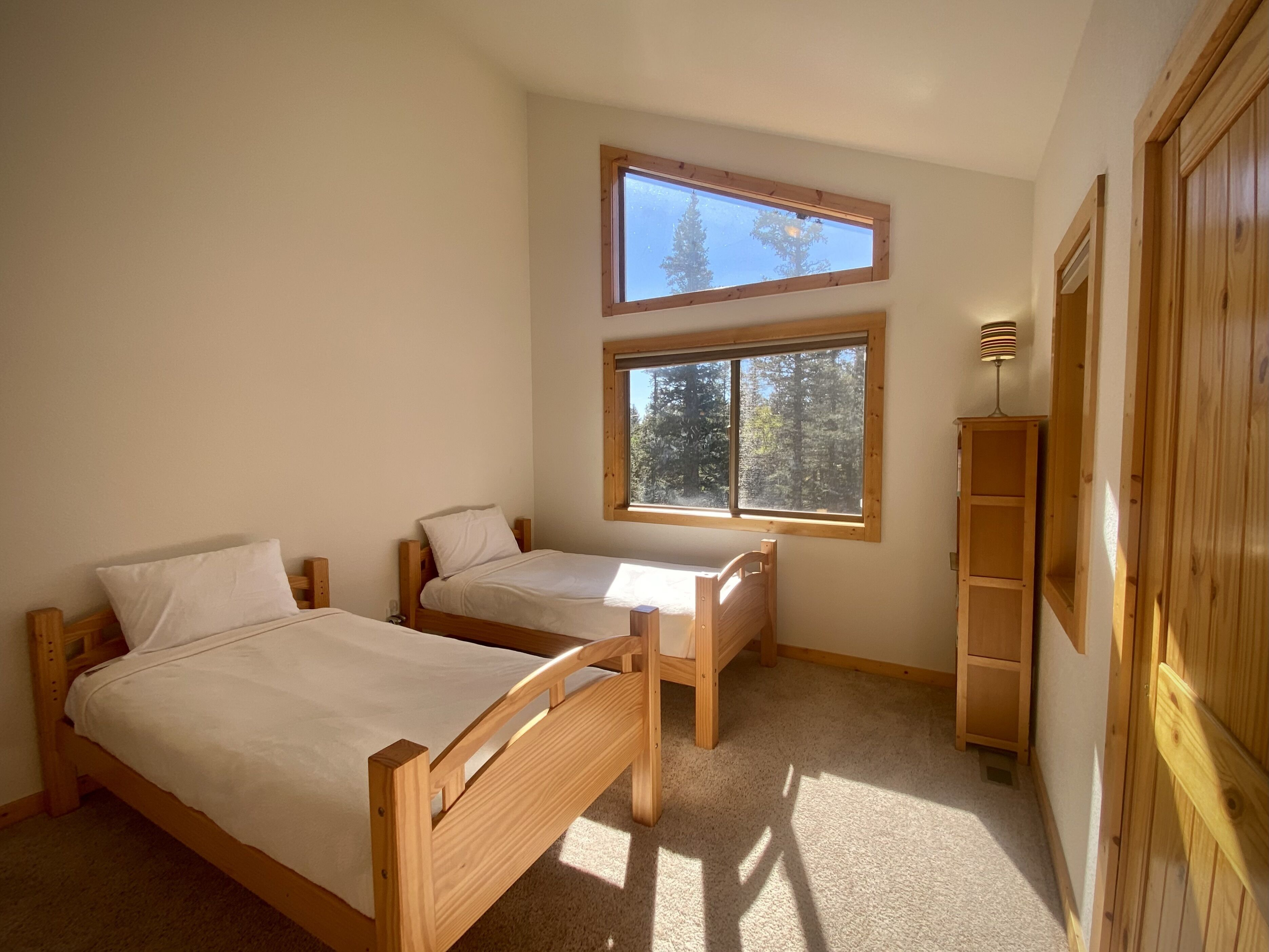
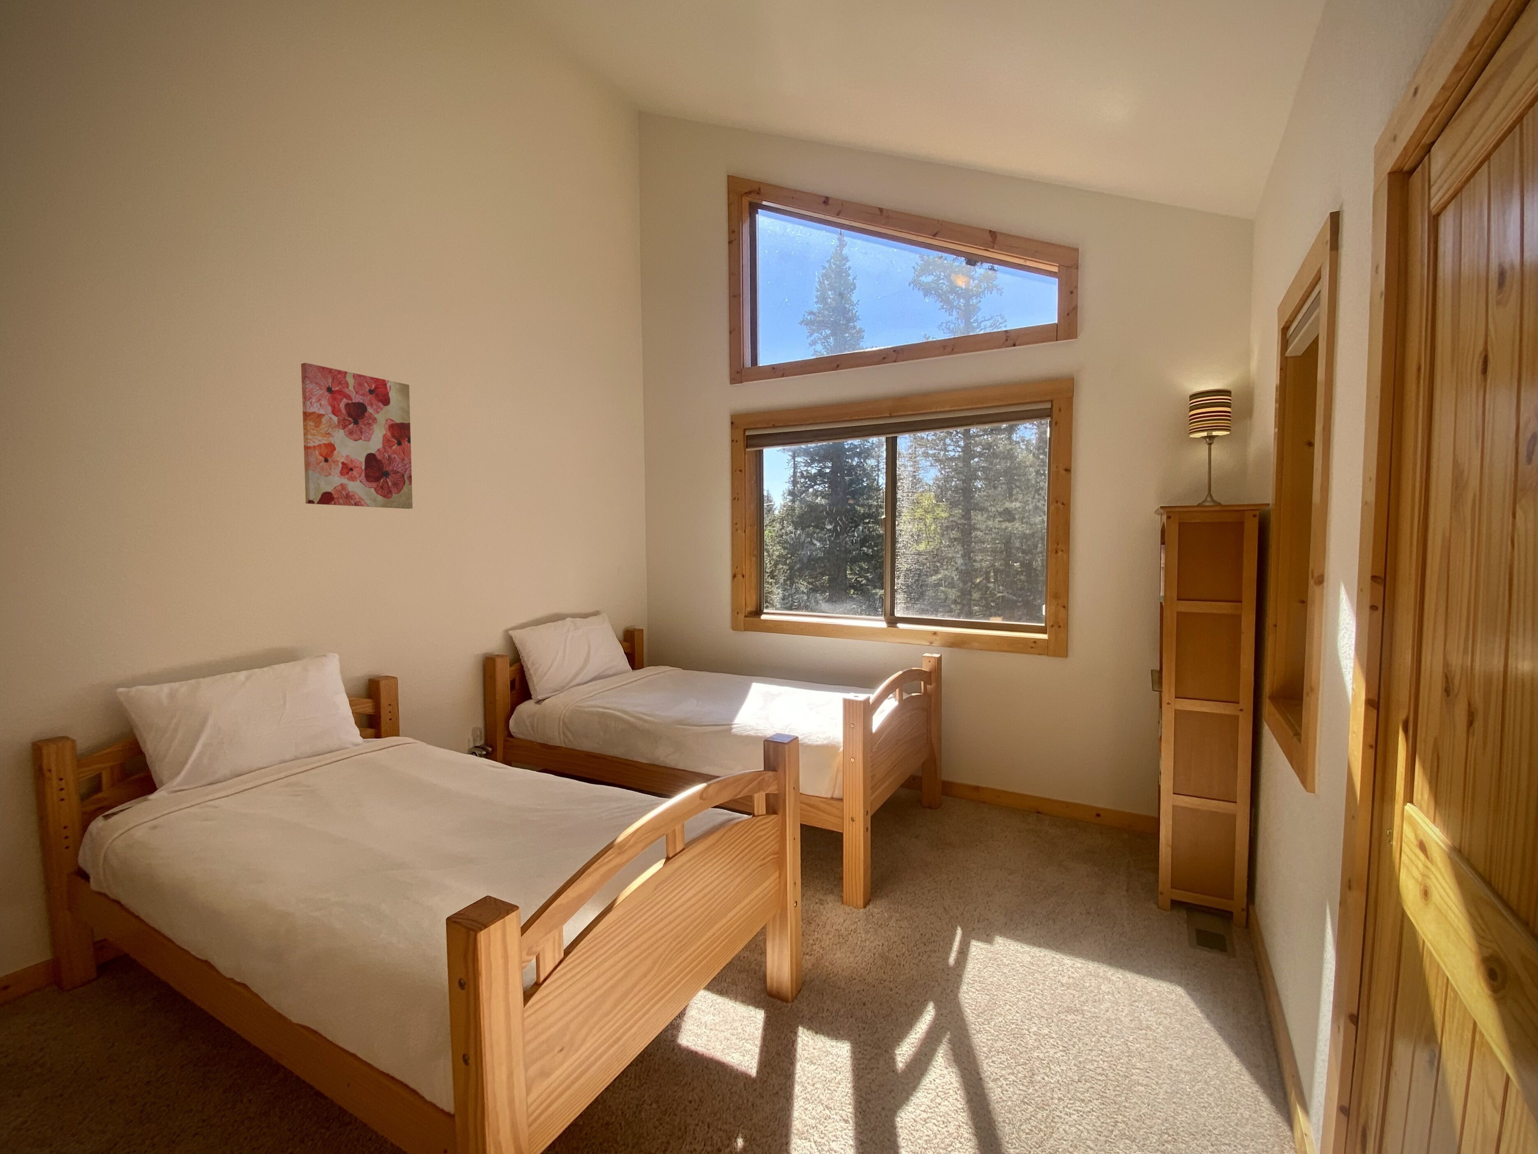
+ wall art (360, 440)
